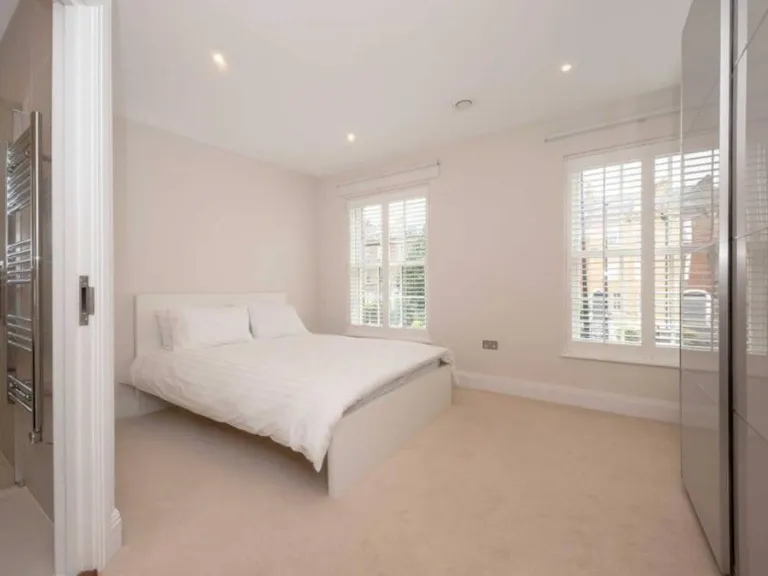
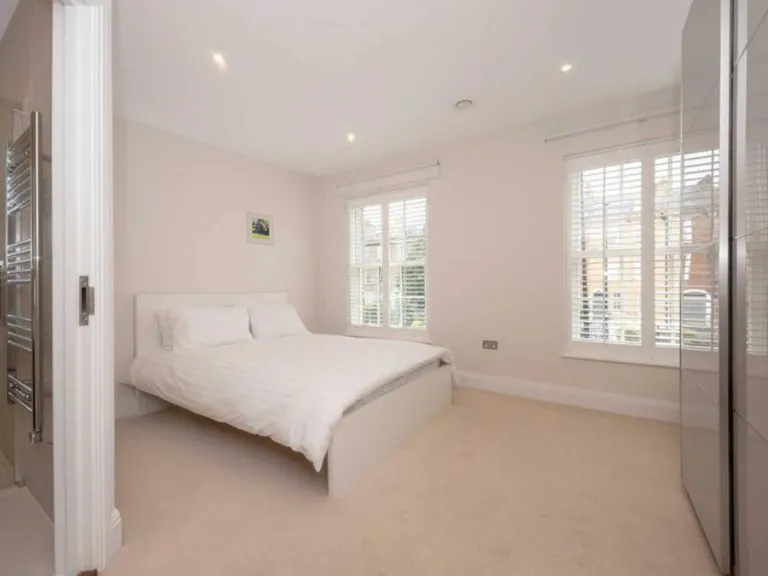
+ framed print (260, 229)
